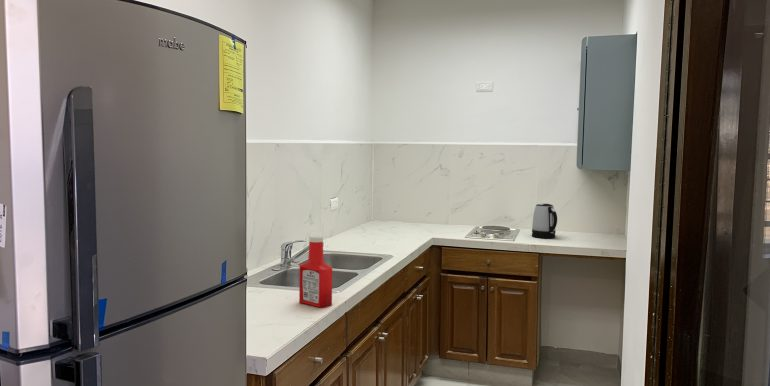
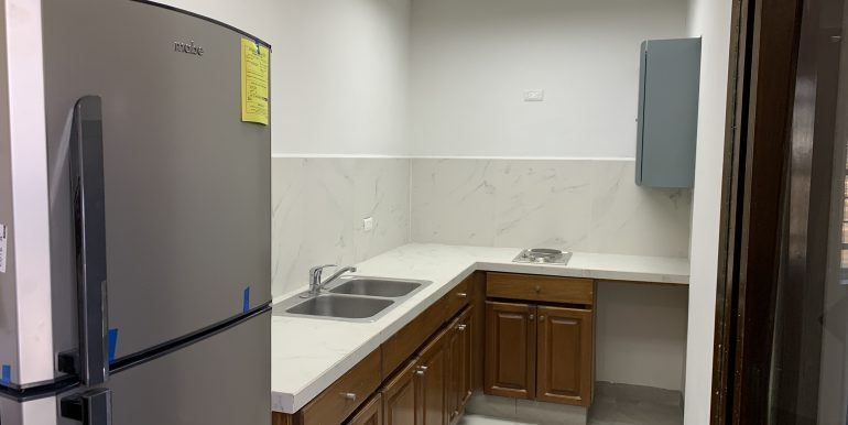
- kettle (546, 220)
- soap bottle (315, 270)
